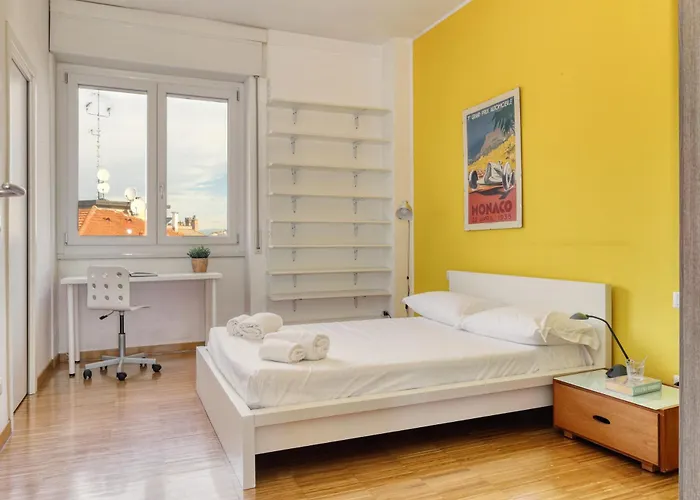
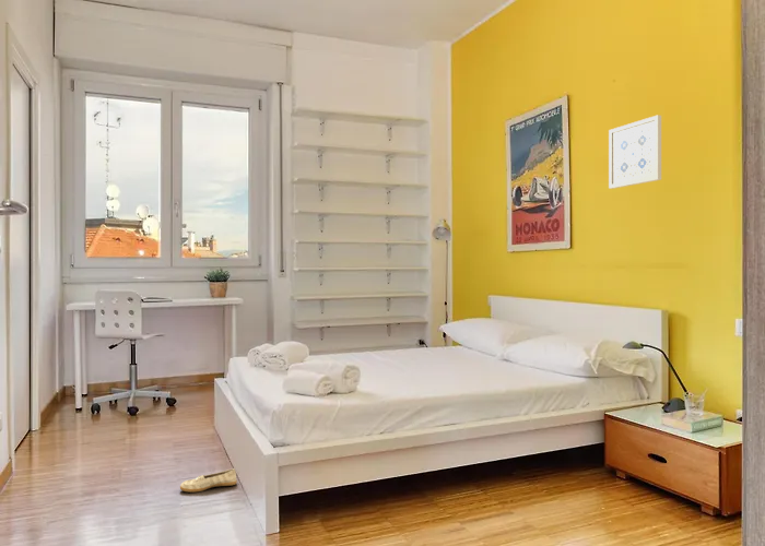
+ wall art (634, 153)
+ shoe (209, 479)
